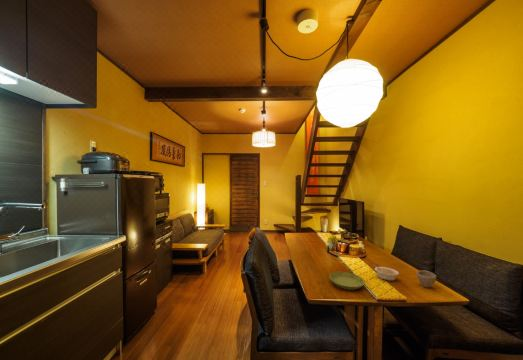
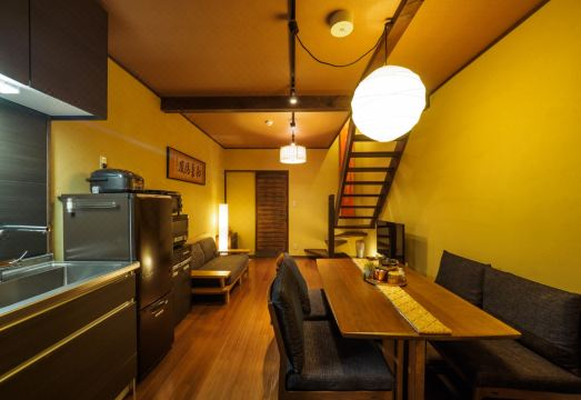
- saucer (346, 281)
- legume (385, 273)
- cup (425, 278)
